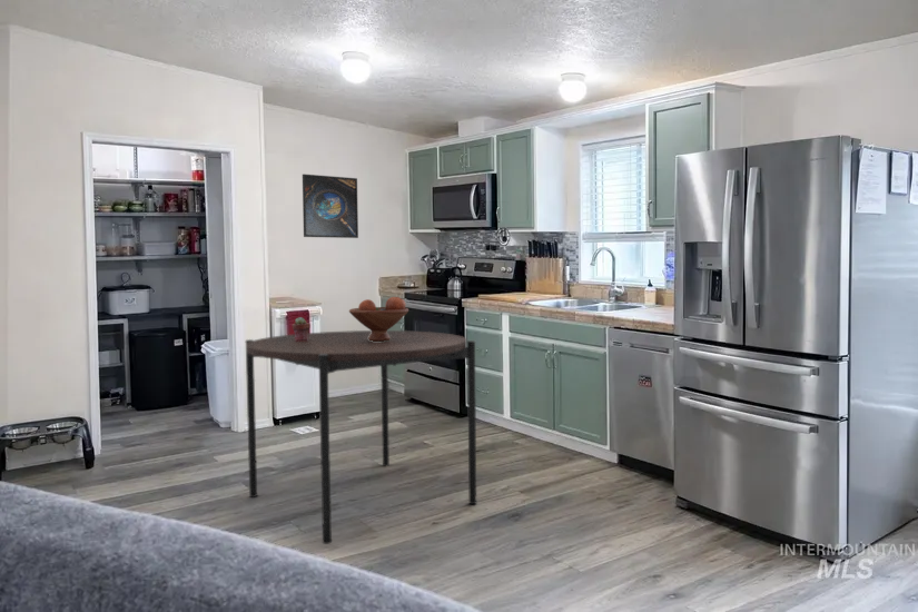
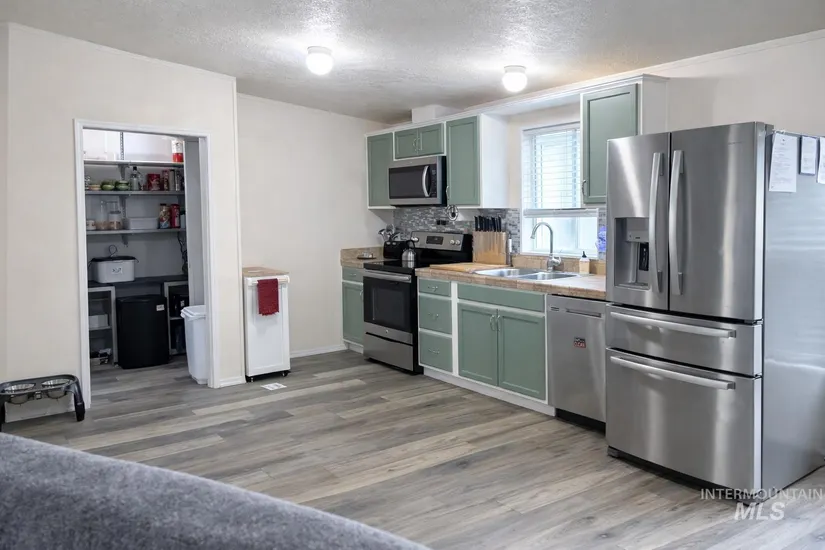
- dining table (382, 419)
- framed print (330, 207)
- potted succulent (300, 328)
- fruit bowl (378, 318)
